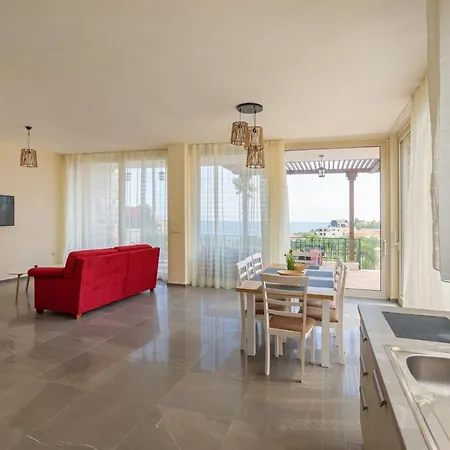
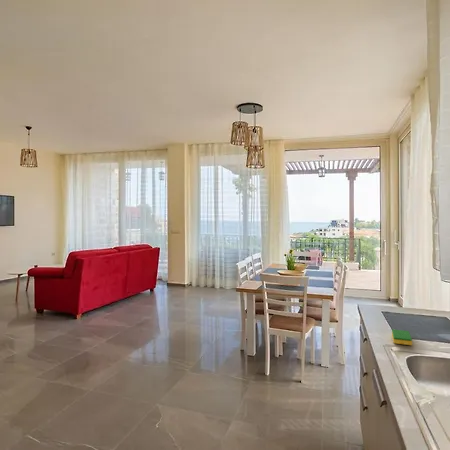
+ dish sponge (401, 336)
